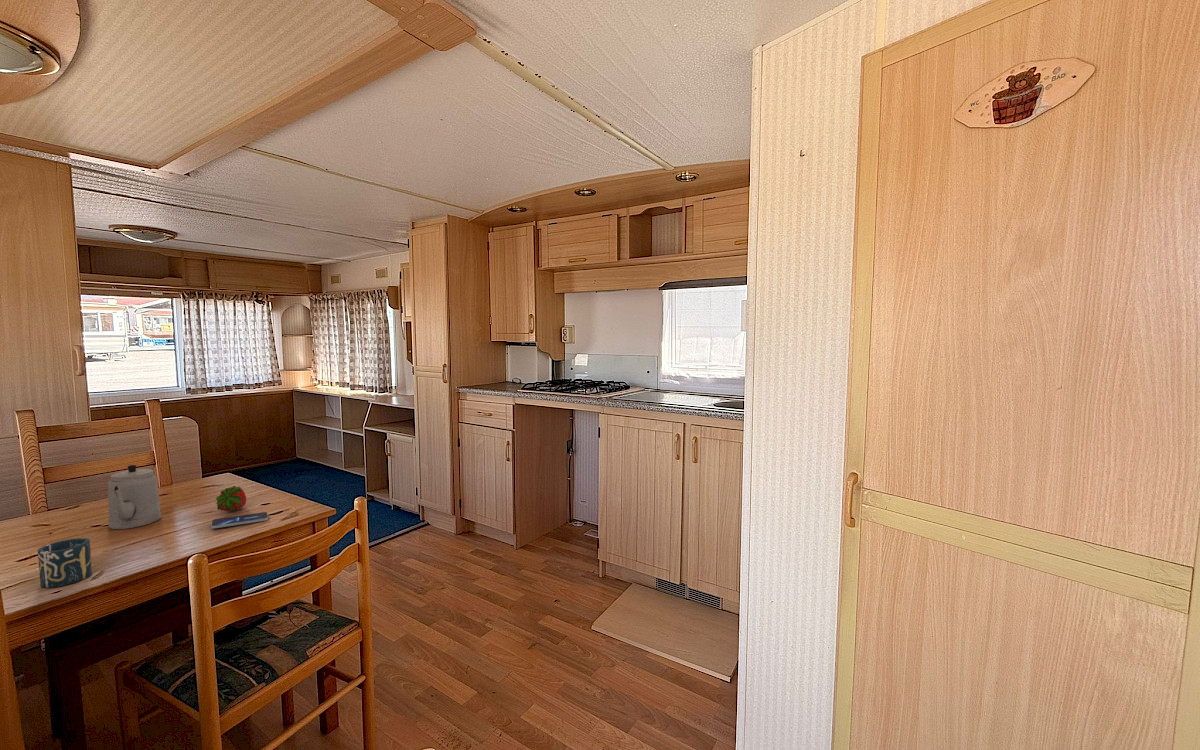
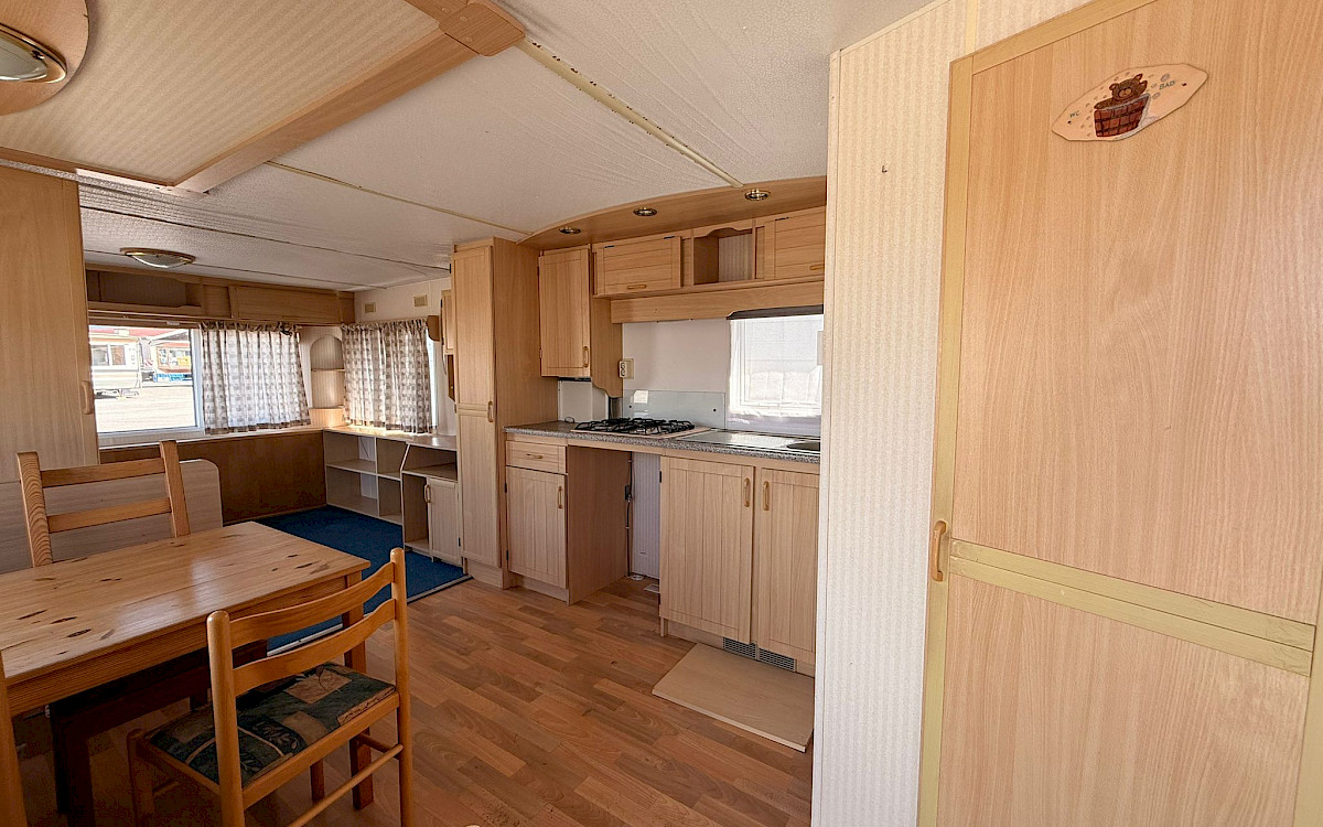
- teapot (132, 494)
- cup (66, 560)
- smartphone (240, 519)
- fruit (231, 498)
